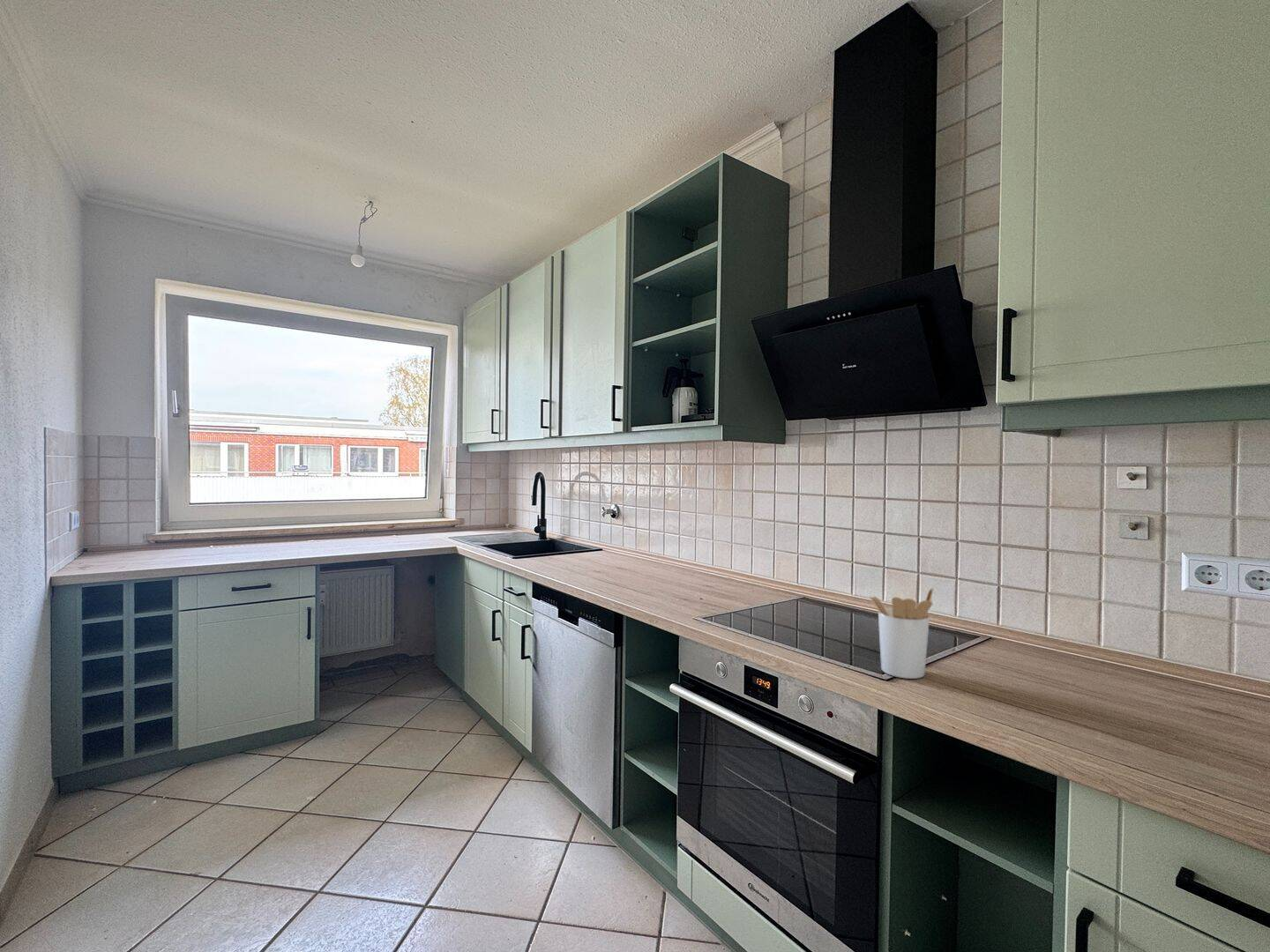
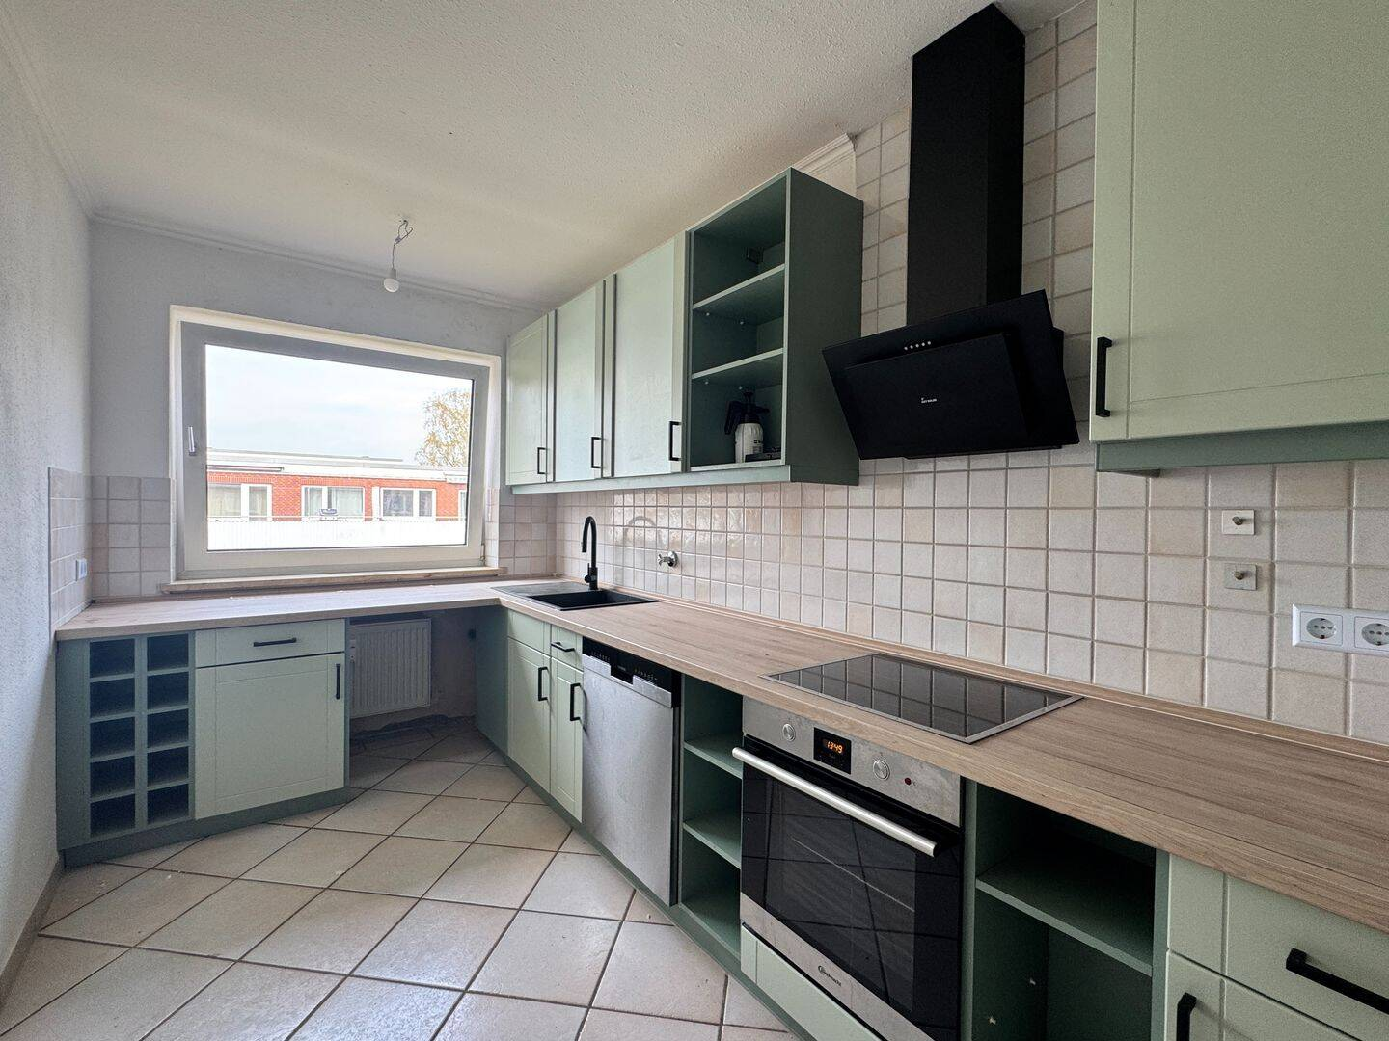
- utensil holder (906, 631)
